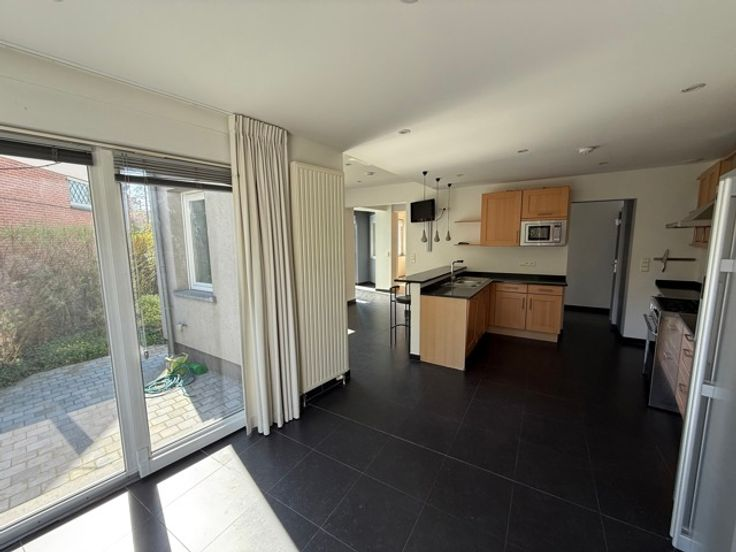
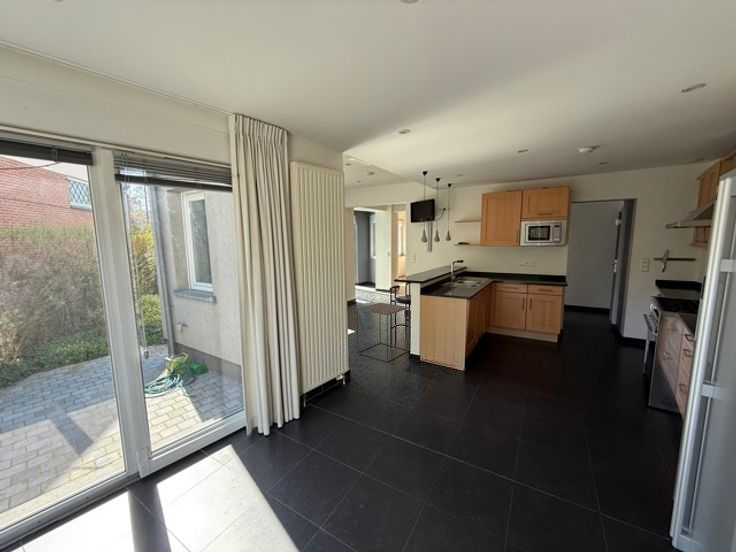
+ side table (380, 330)
